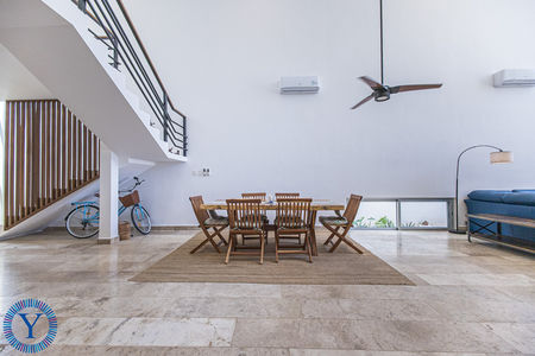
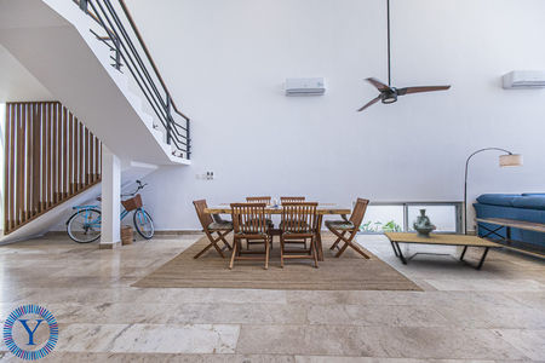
+ decorative urn (421, 223)
+ coffee table (434, 253)
